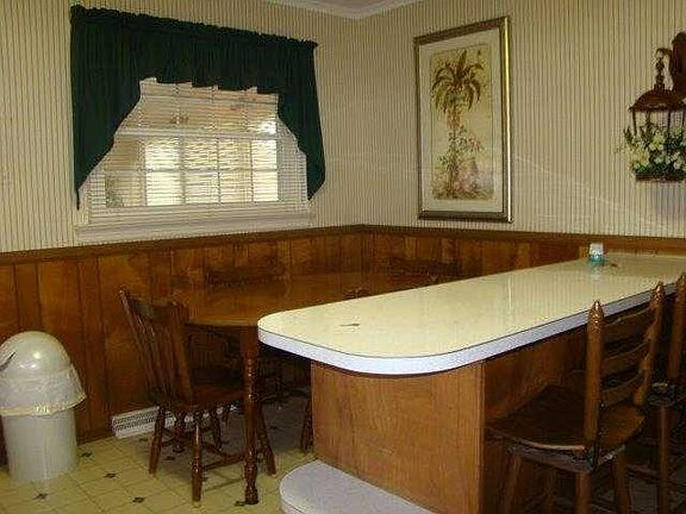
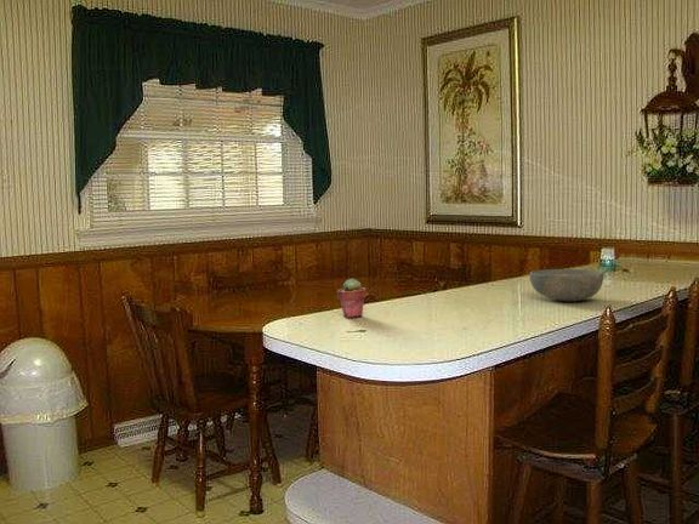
+ bowl (566, 285)
+ potted succulent (352, 296)
